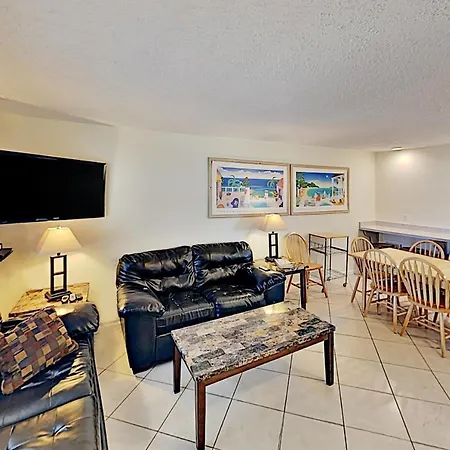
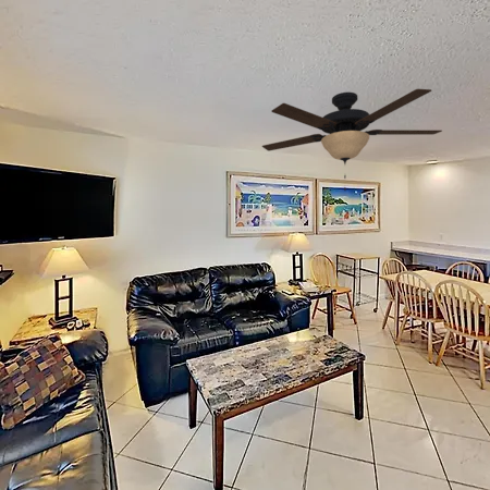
+ ceiling fan (344, 145)
